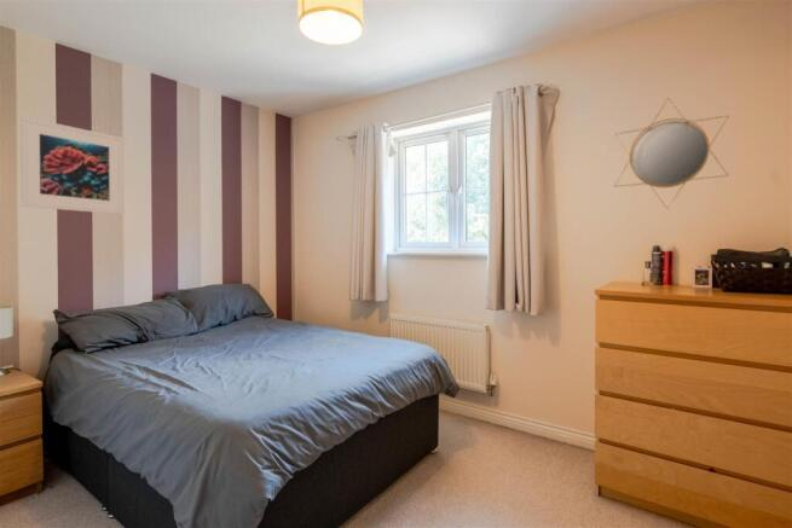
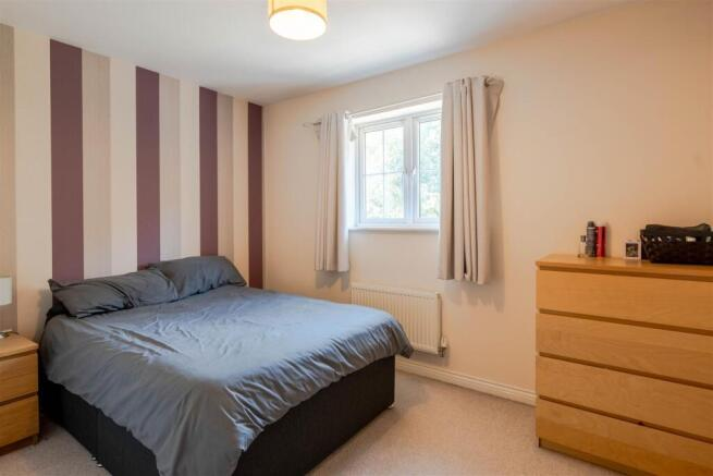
- home mirror (667, 153)
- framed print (76, 169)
